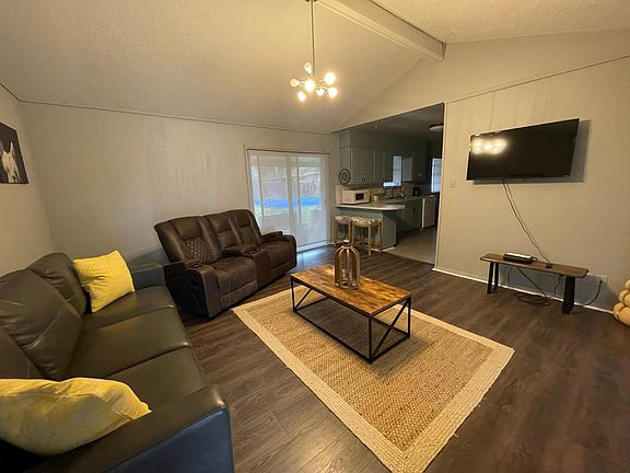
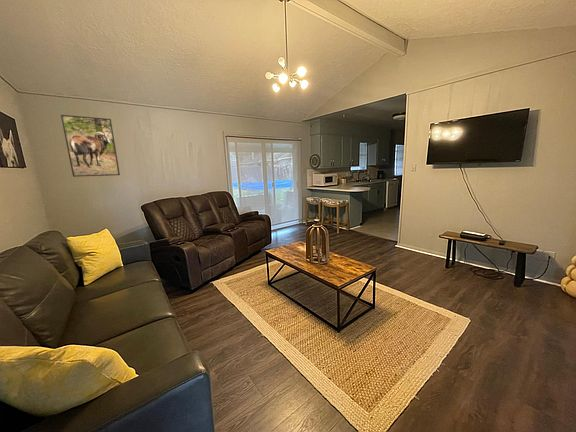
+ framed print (92, 147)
